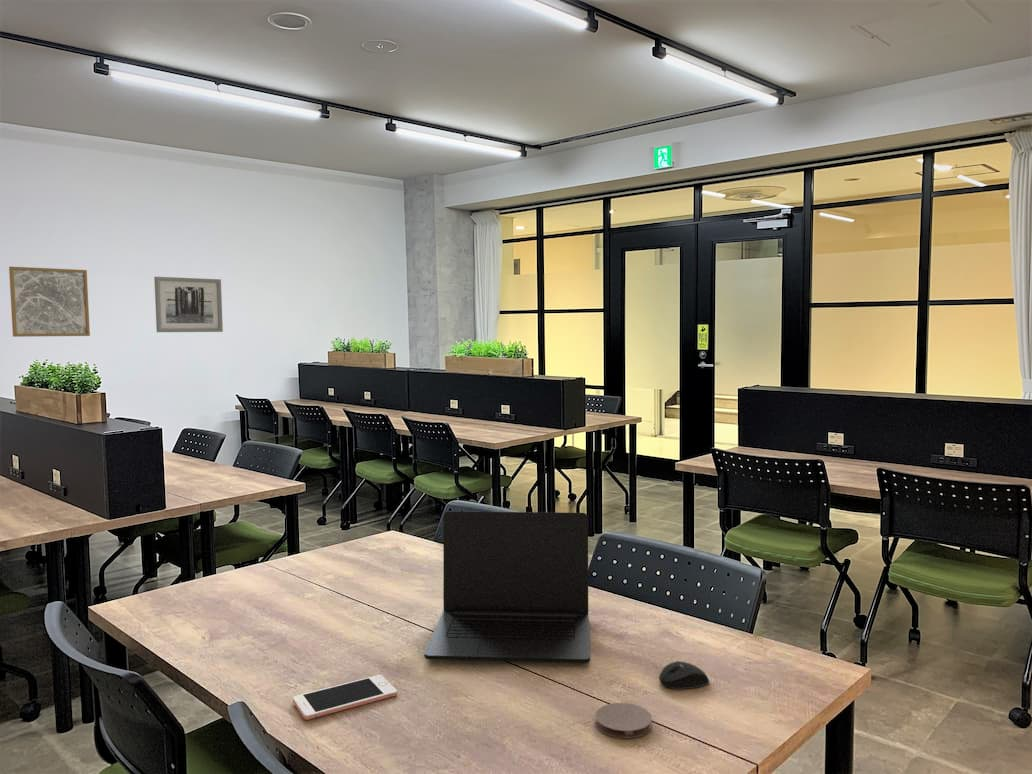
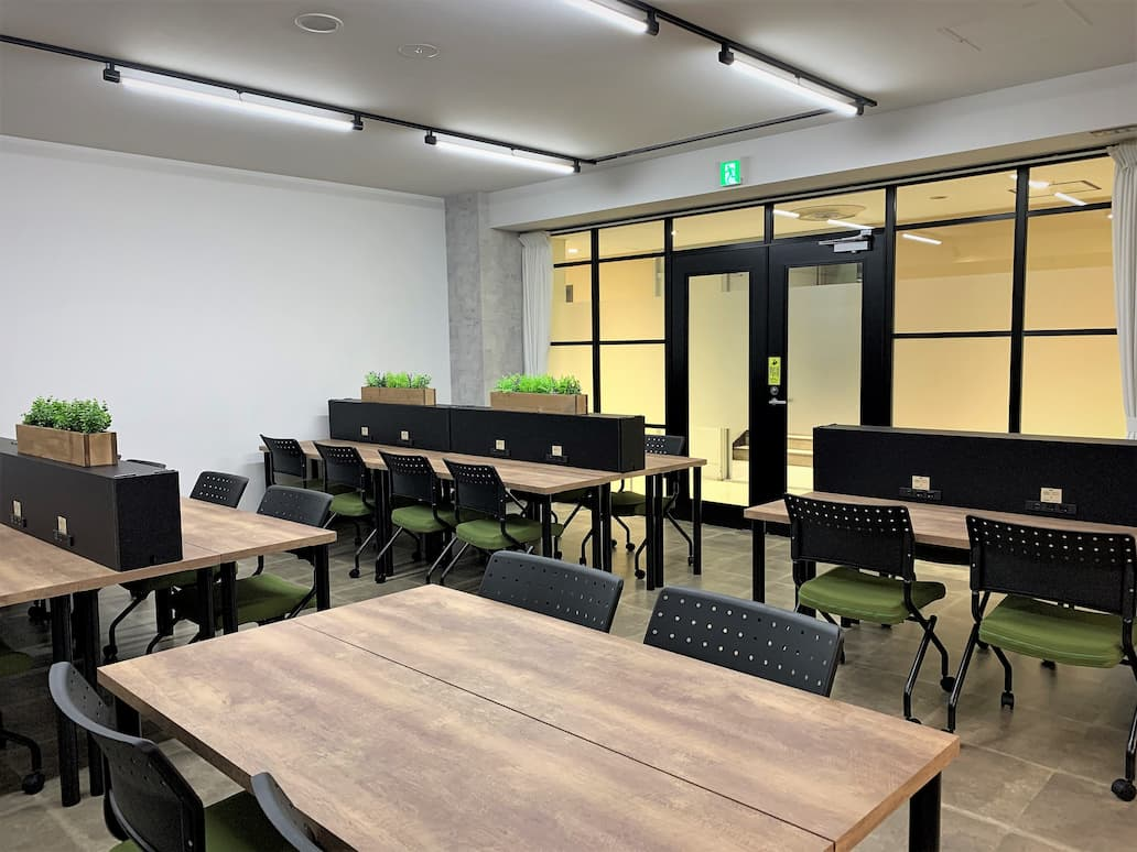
- cell phone (345, 696)
- coaster (623, 719)
- mouse (684, 674)
- laptop (510, 582)
- wall art (50, 302)
- wall art (189, 305)
